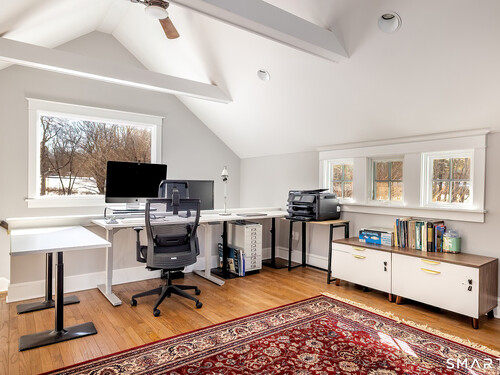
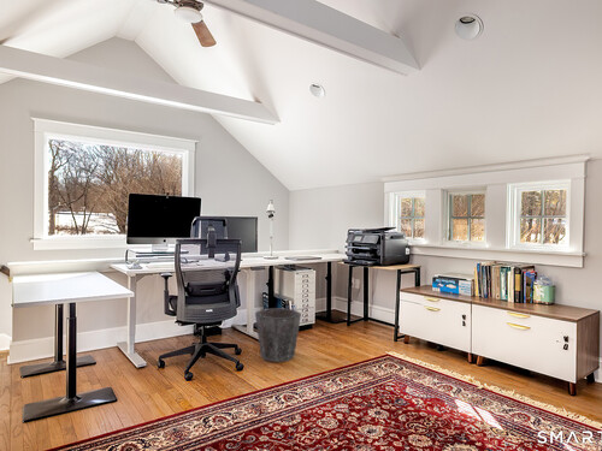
+ waste bin (277, 334)
